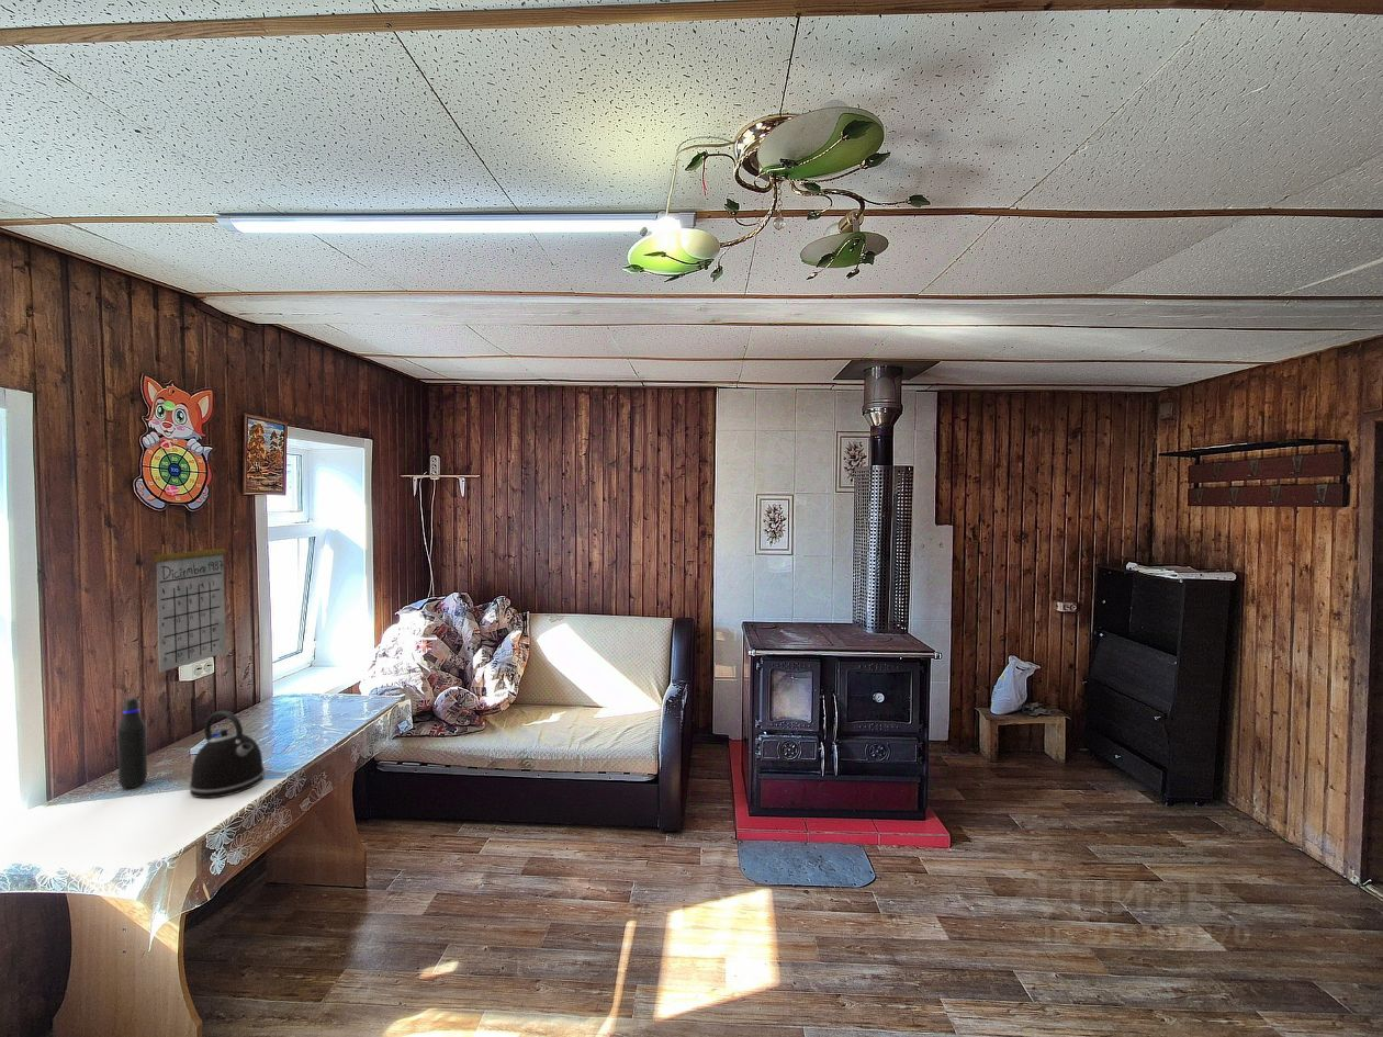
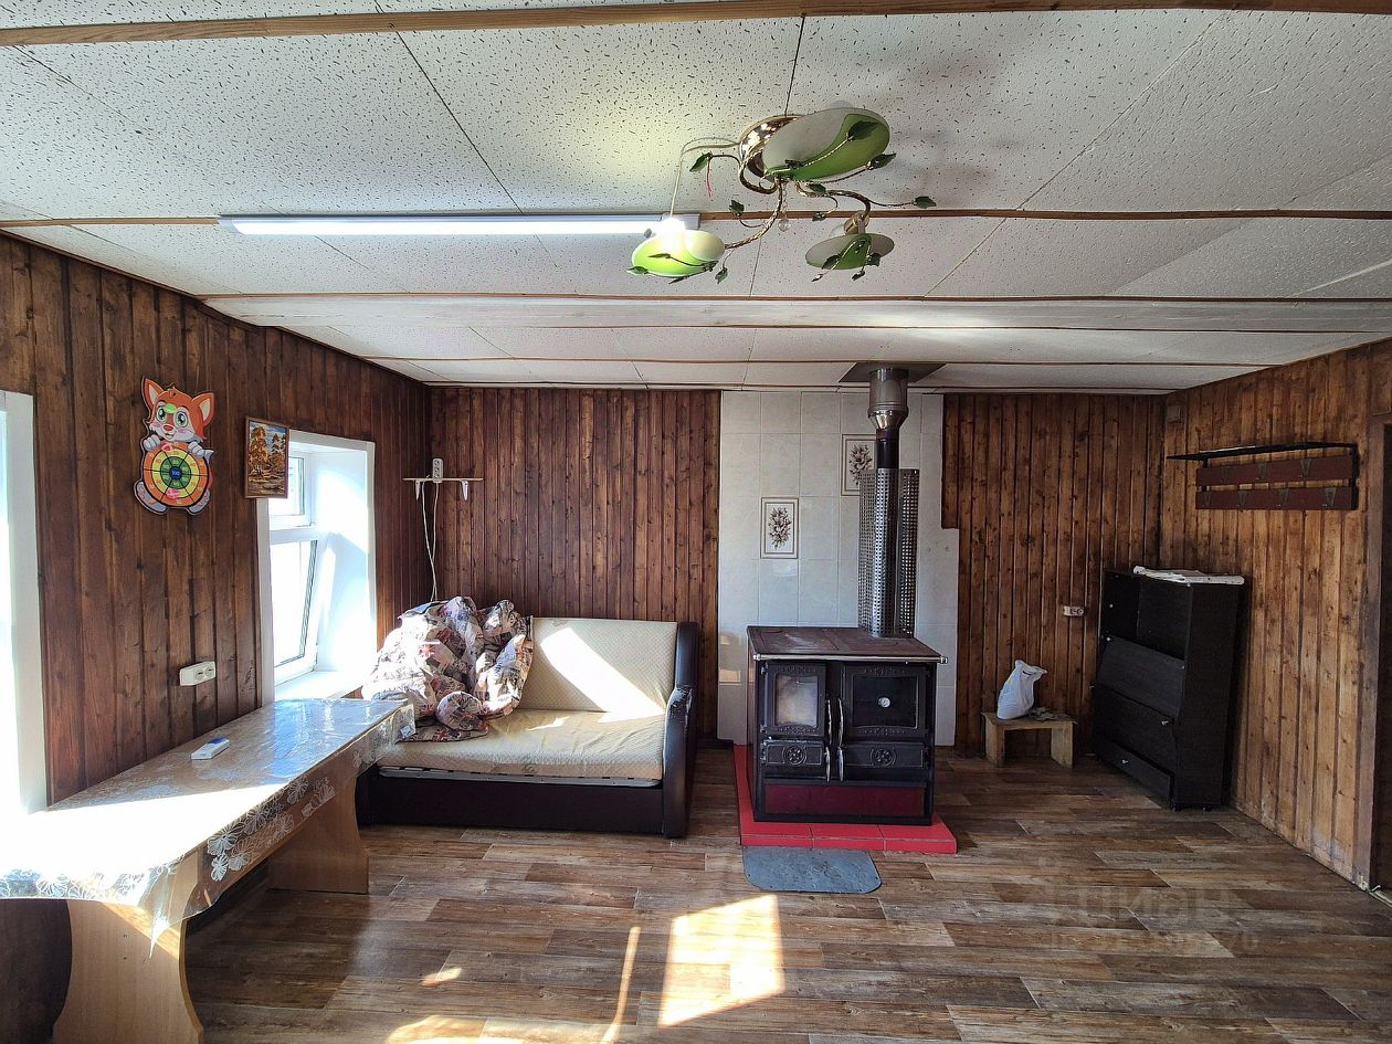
- kettle (226, 747)
- calendar (192, 594)
- water bottle (132, 742)
